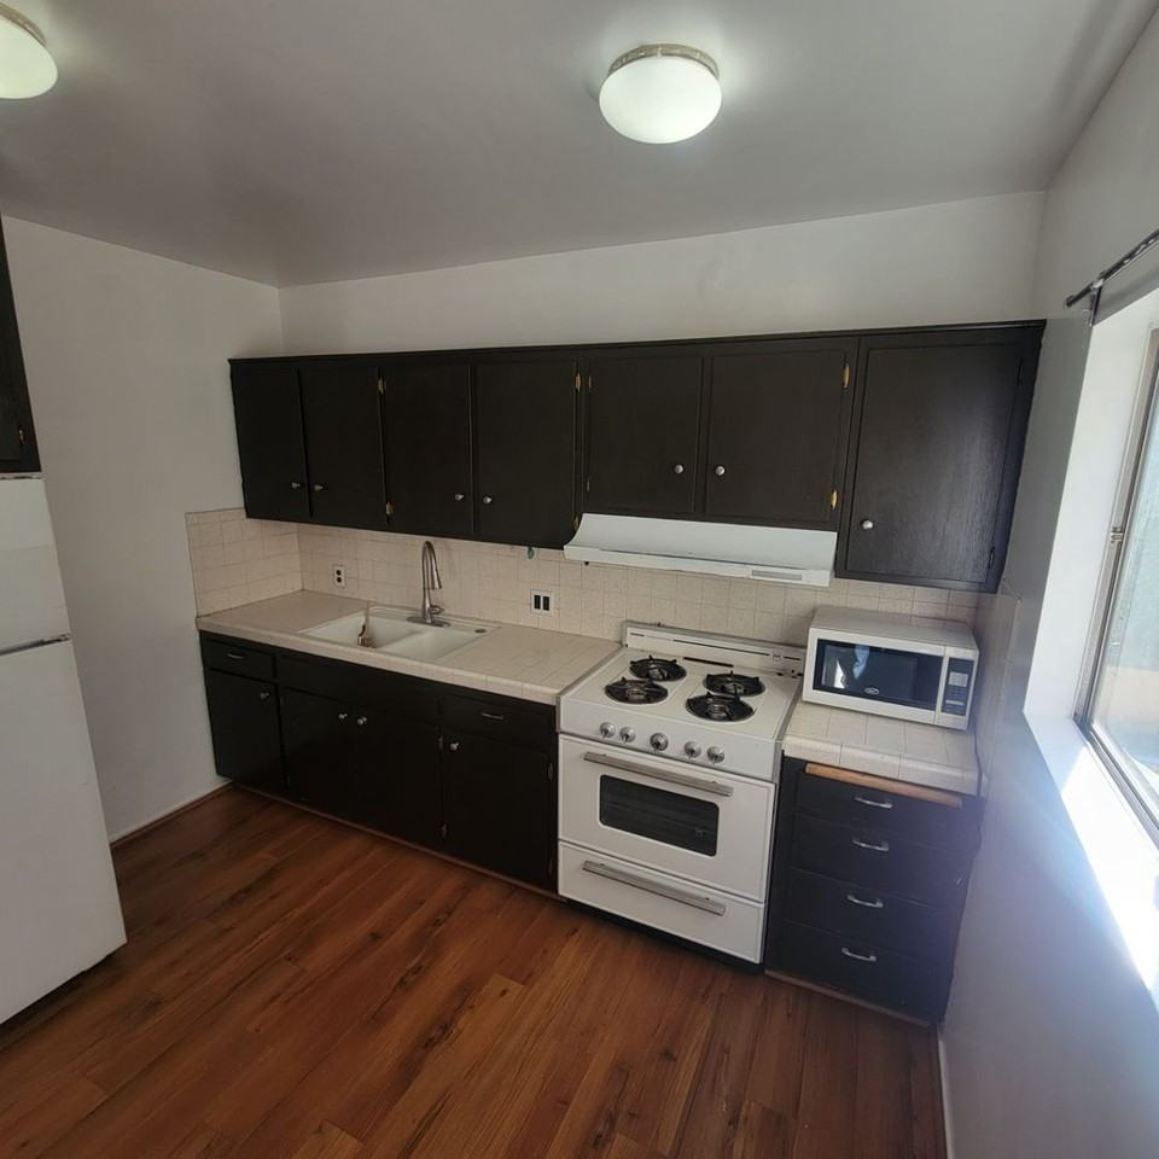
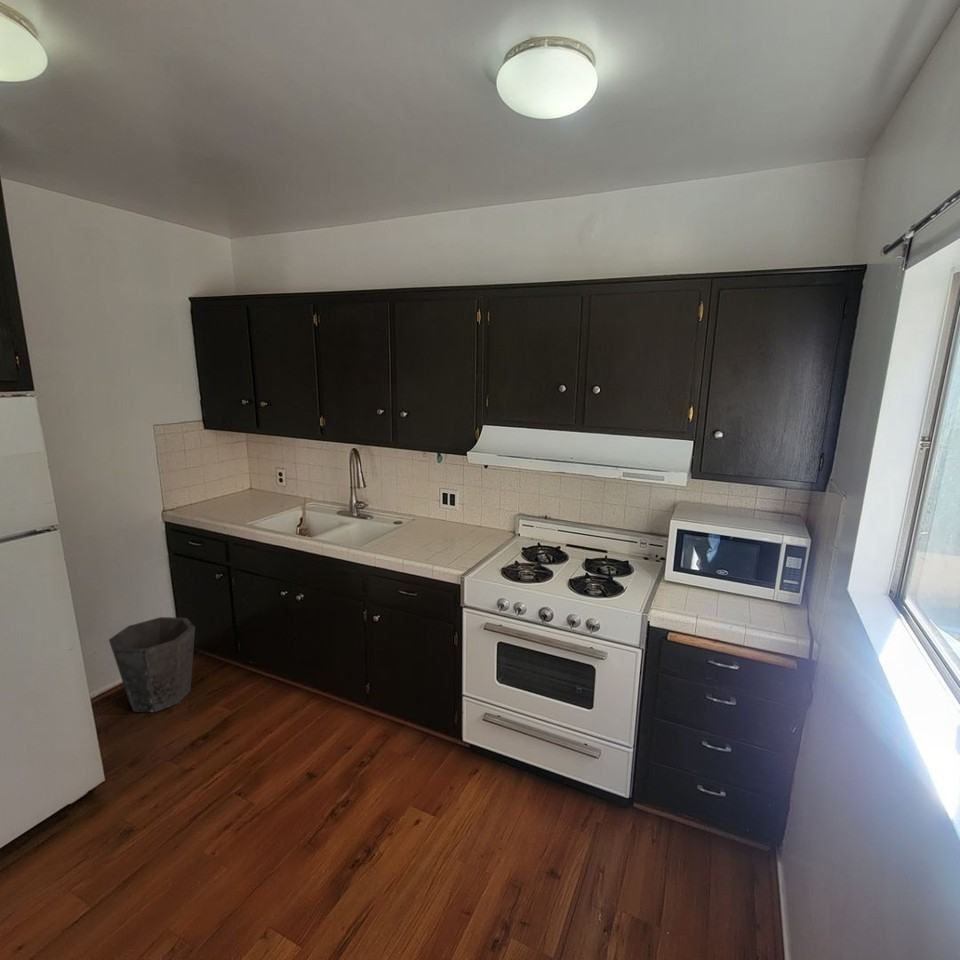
+ waste bin (156, 665)
